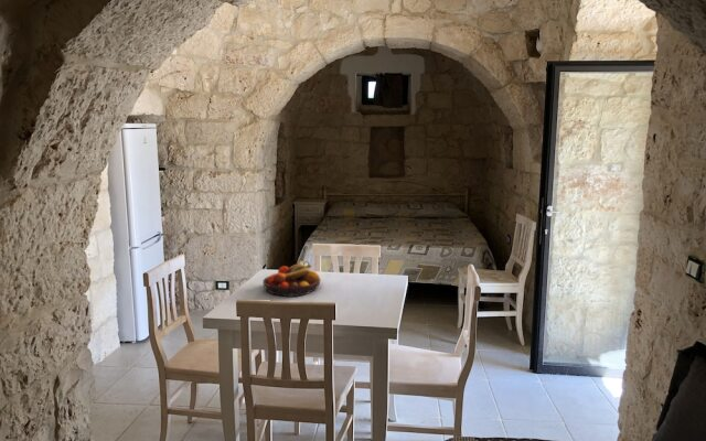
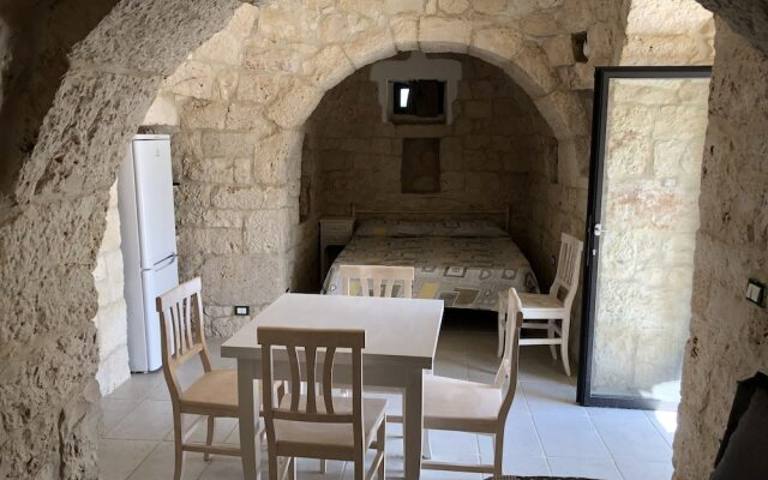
- fruit bowl (291, 277)
